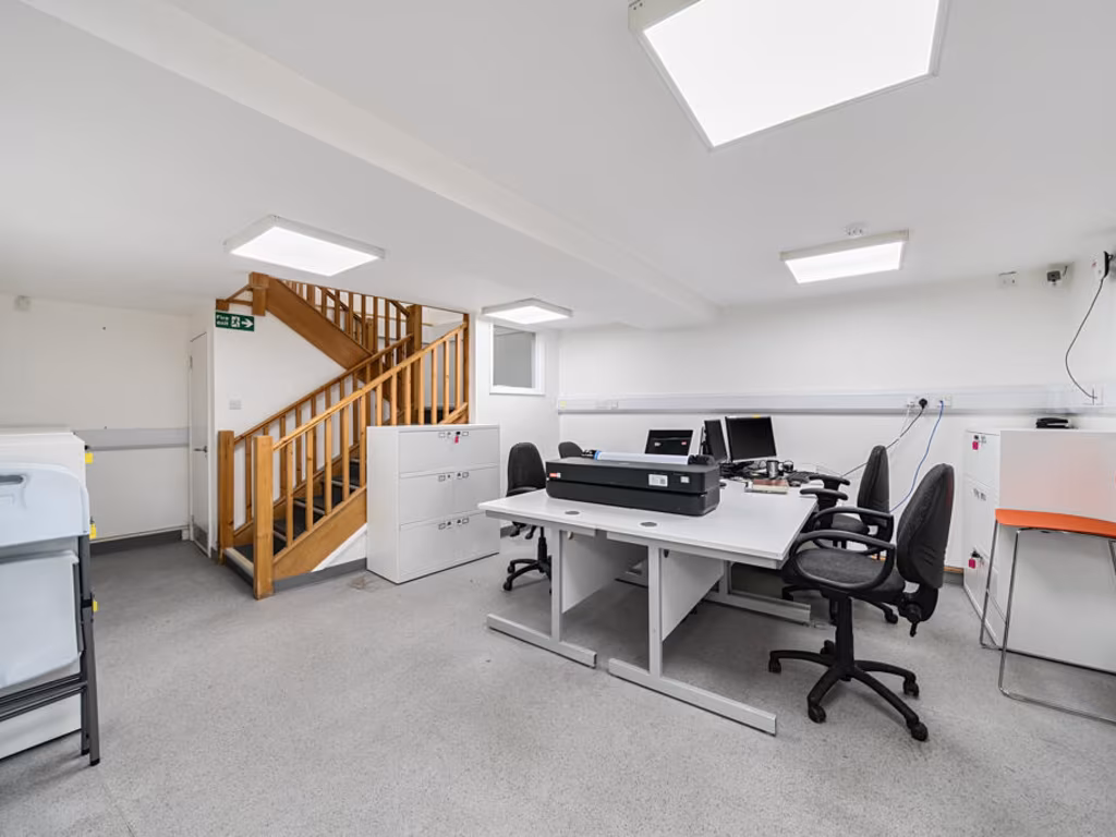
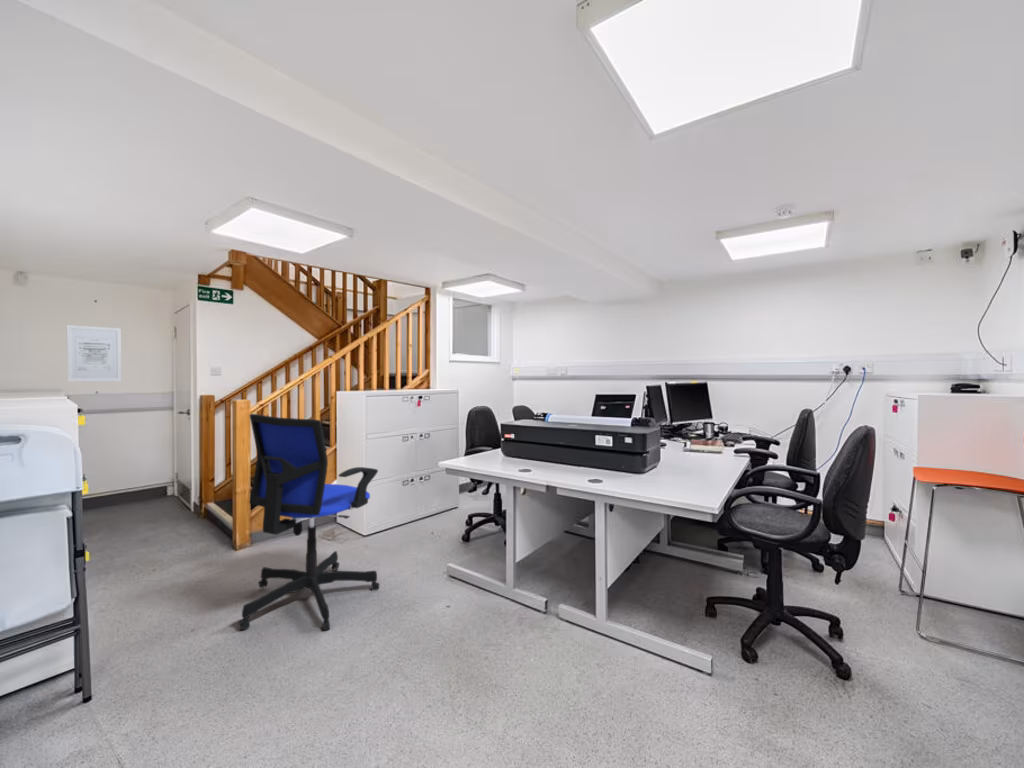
+ wall art (95, 354)
+ office chair (307, 506)
